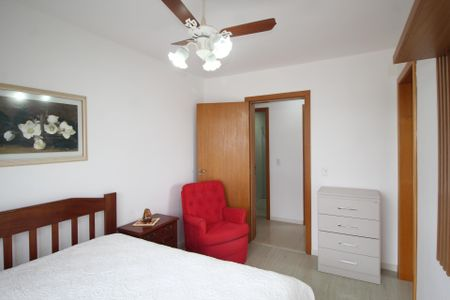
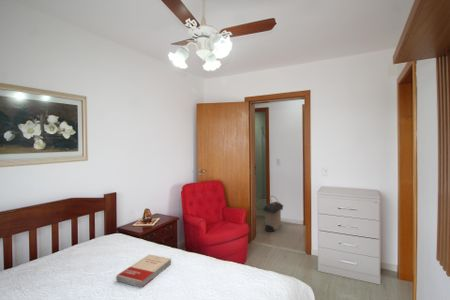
+ book (145, 268)
+ laundry hamper (273, 212)
